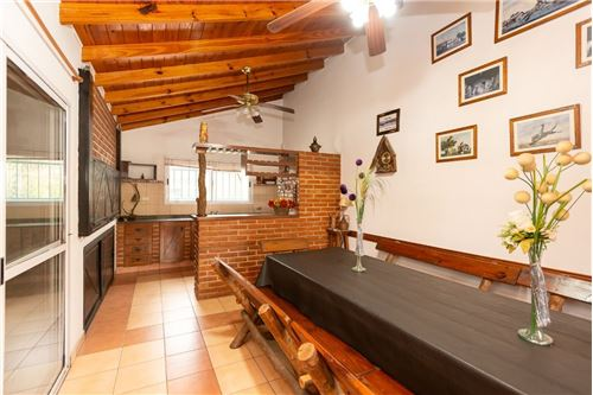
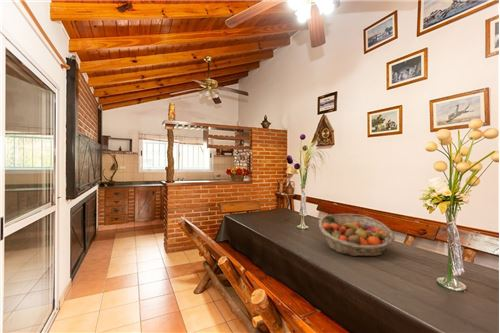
+ fruit basket (354, 233)
